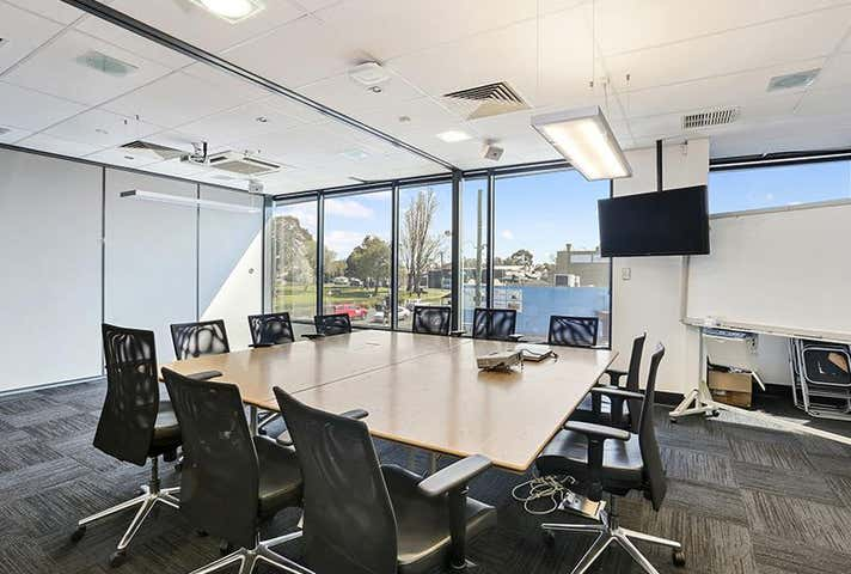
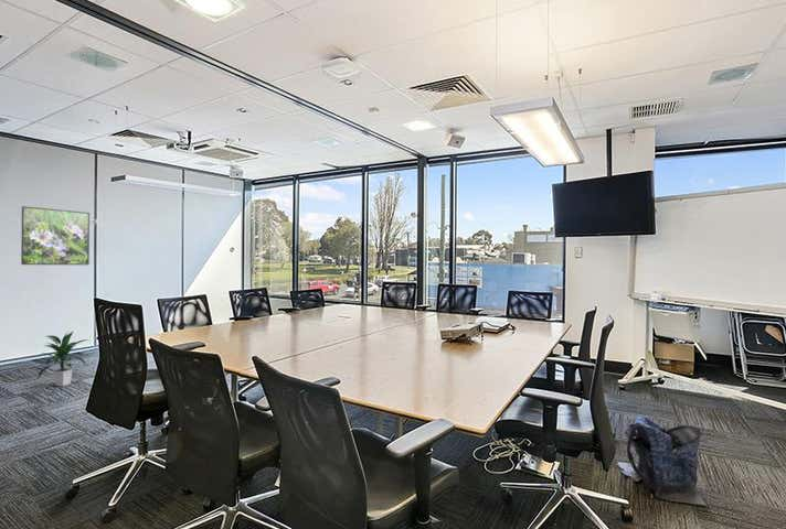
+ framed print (56, 237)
+ indoor plant (60, 357)
+ backpack (659, 451)
